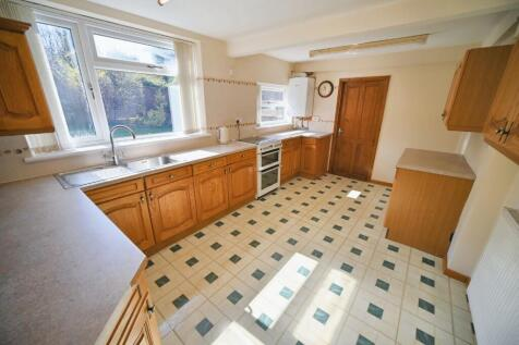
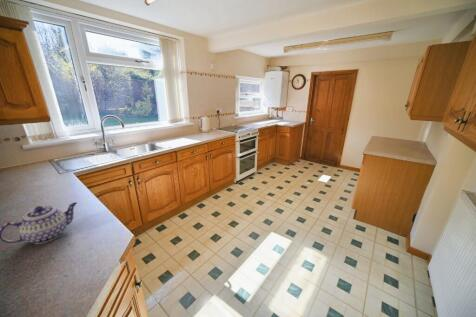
+ teapot (43, 221)
